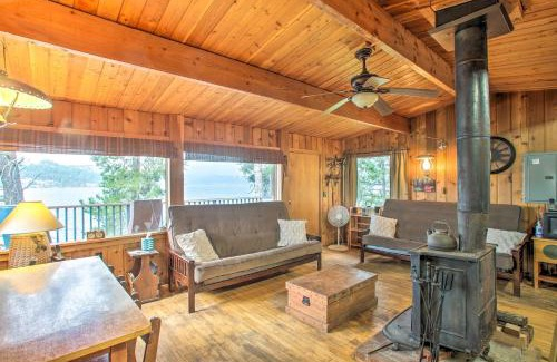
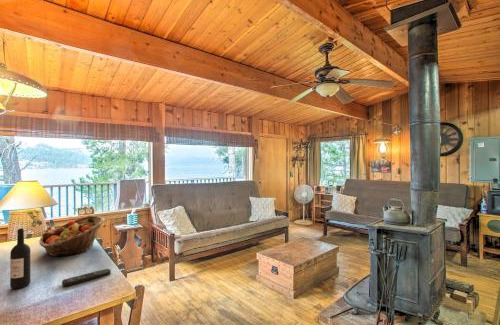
+ remote control (87, 276)
+ wine bottle (20, 257)
+ fruit basket (73, 234)
